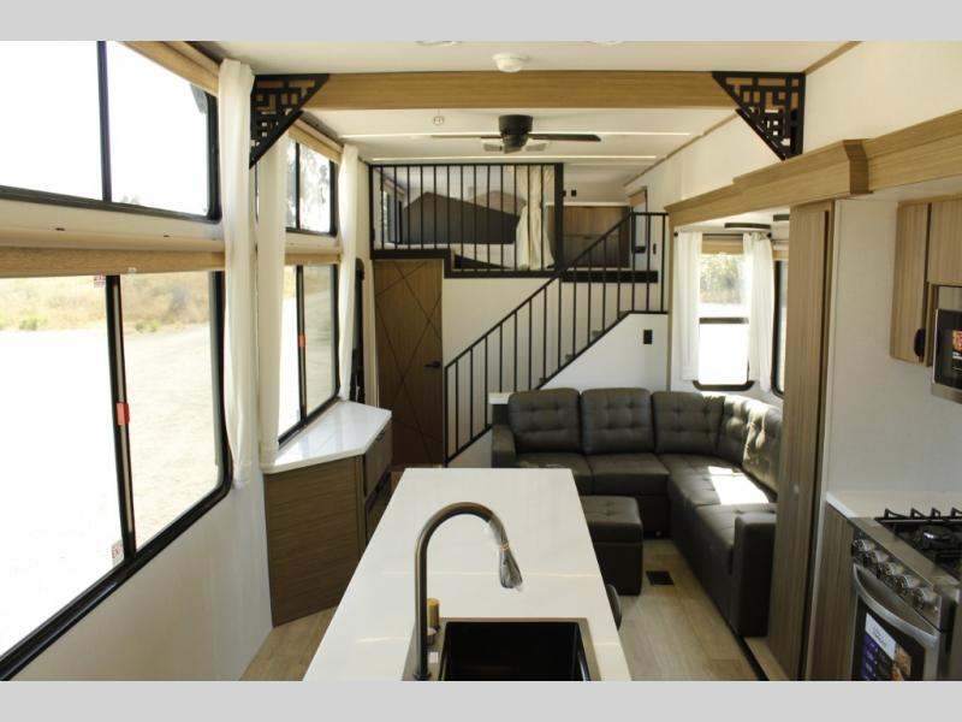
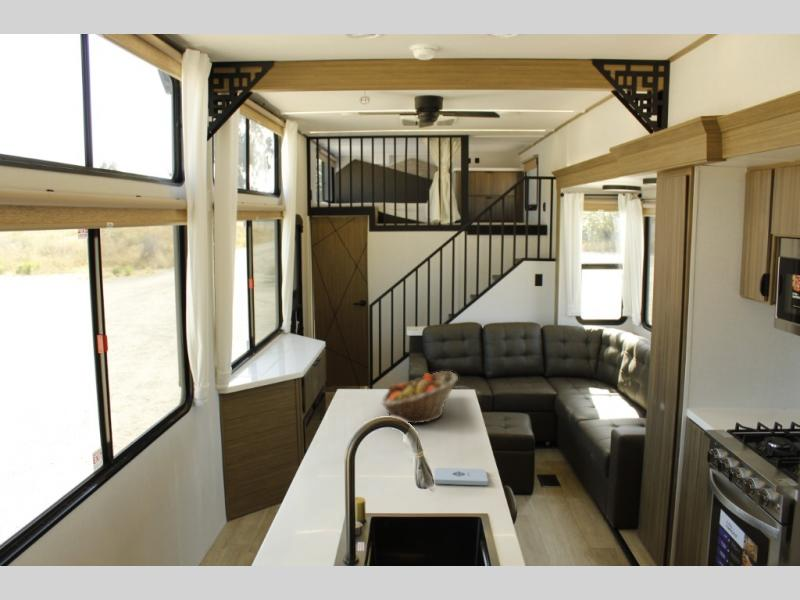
+ notepad (460, 476)
+ fruit basket (419, 394)
